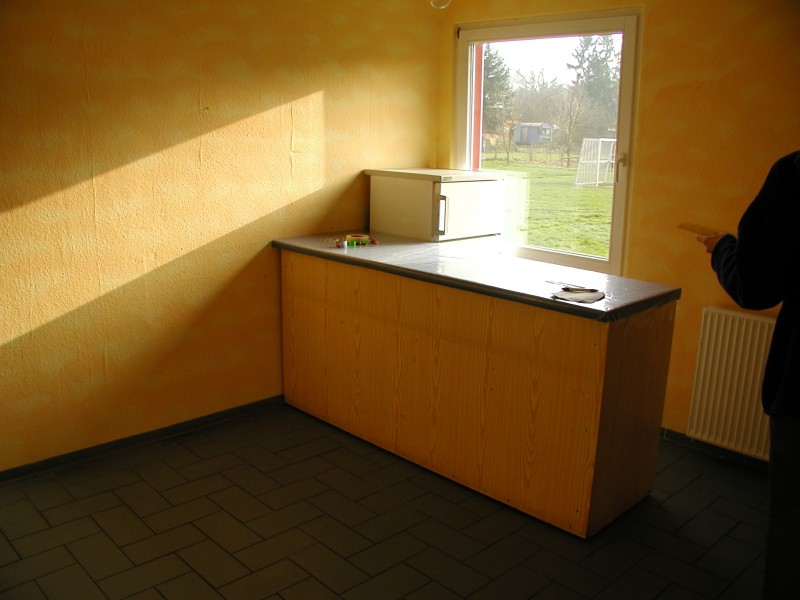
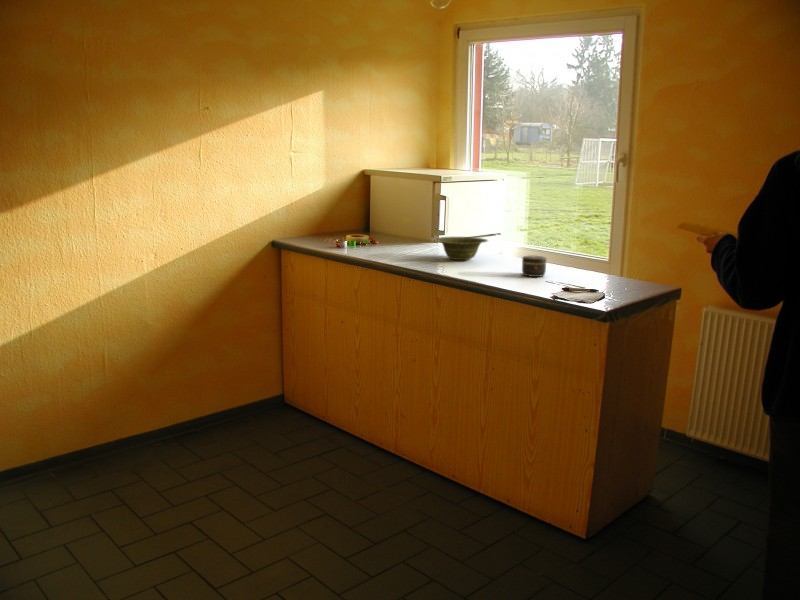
+ dish (460, 249)
+ jar (533, 266)
